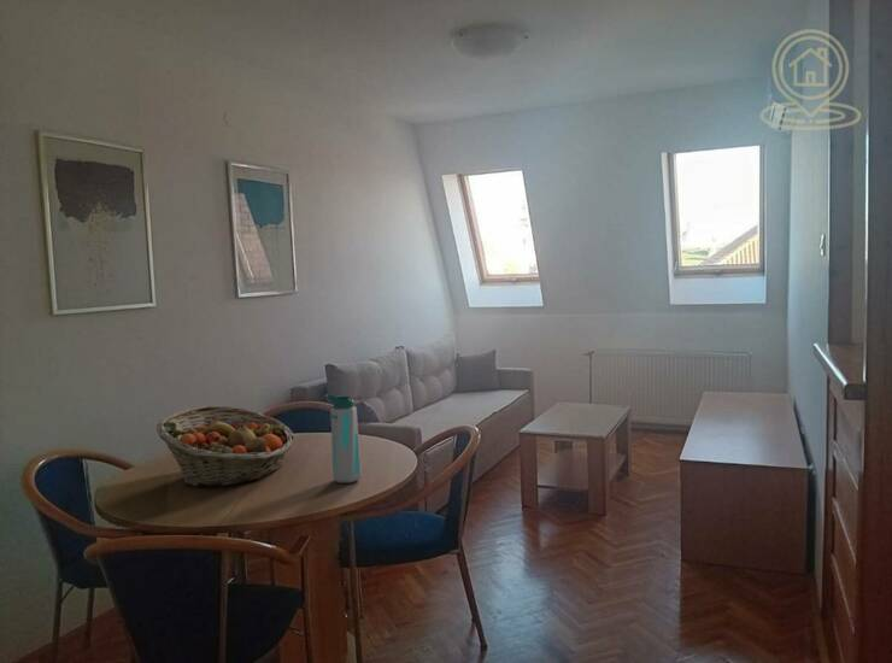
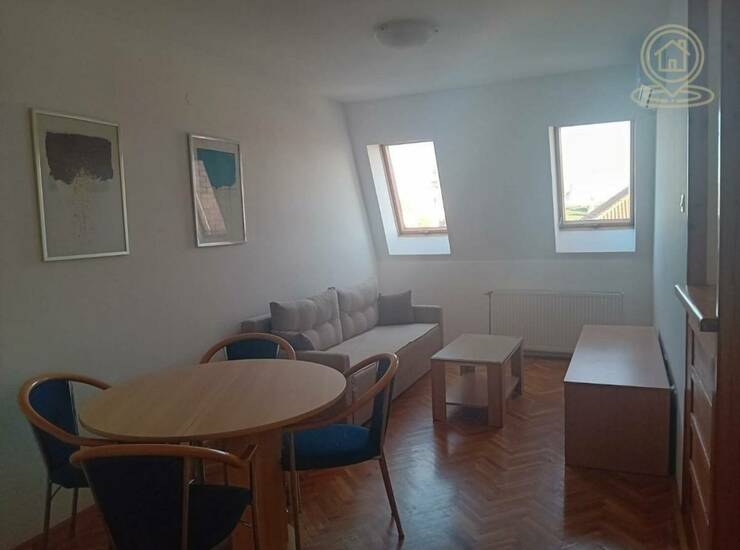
- fruit basket (228, 441)
- water bottle (342, 436)
